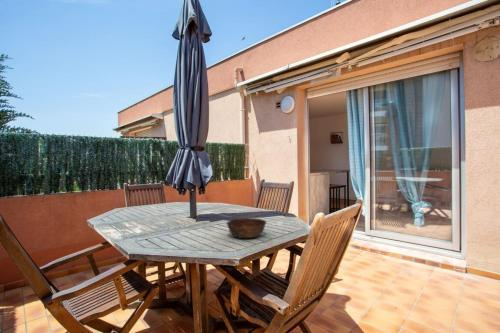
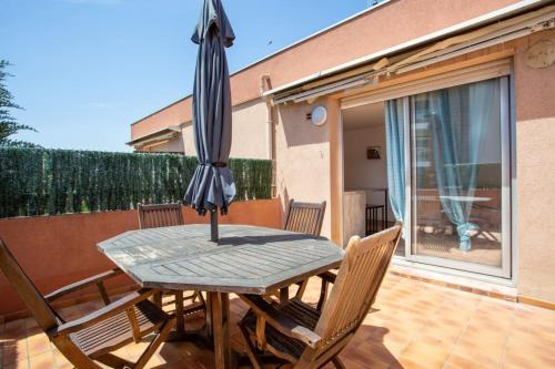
- bowl (246, 228)
